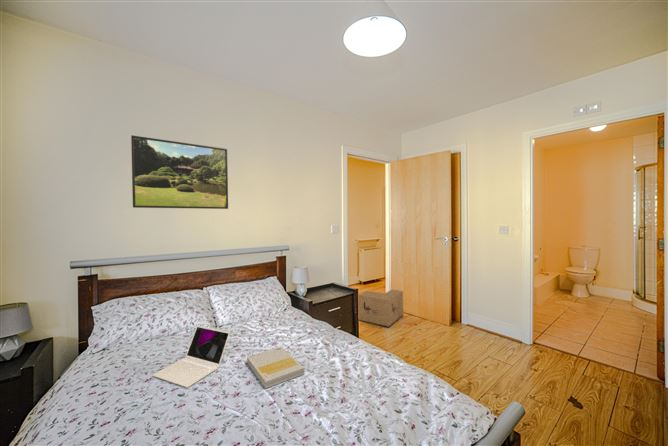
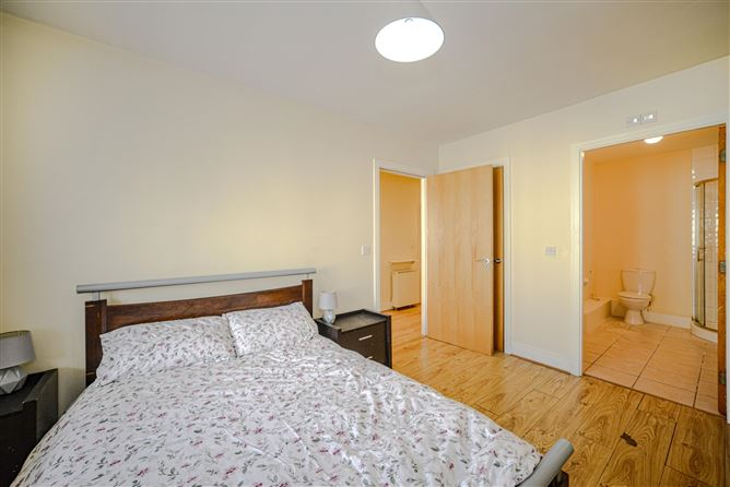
- cardboard box (381, 305)
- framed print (184, 175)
- book (274, 364)
- laptop (193, 350)
